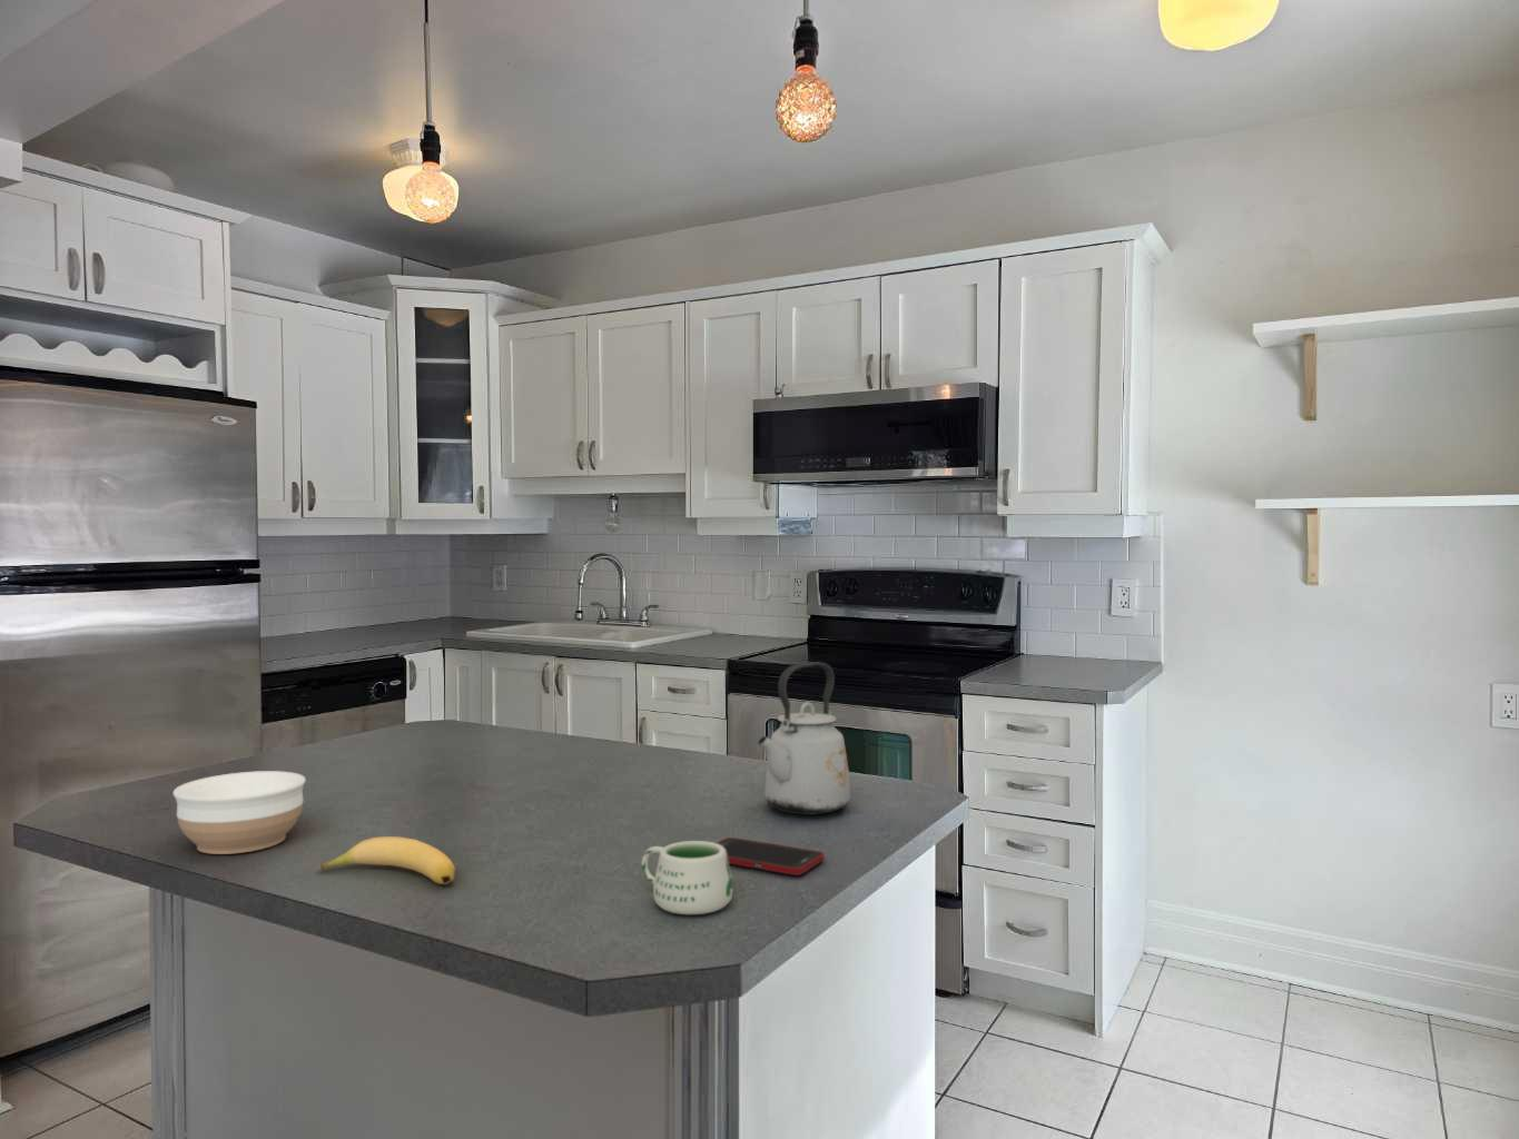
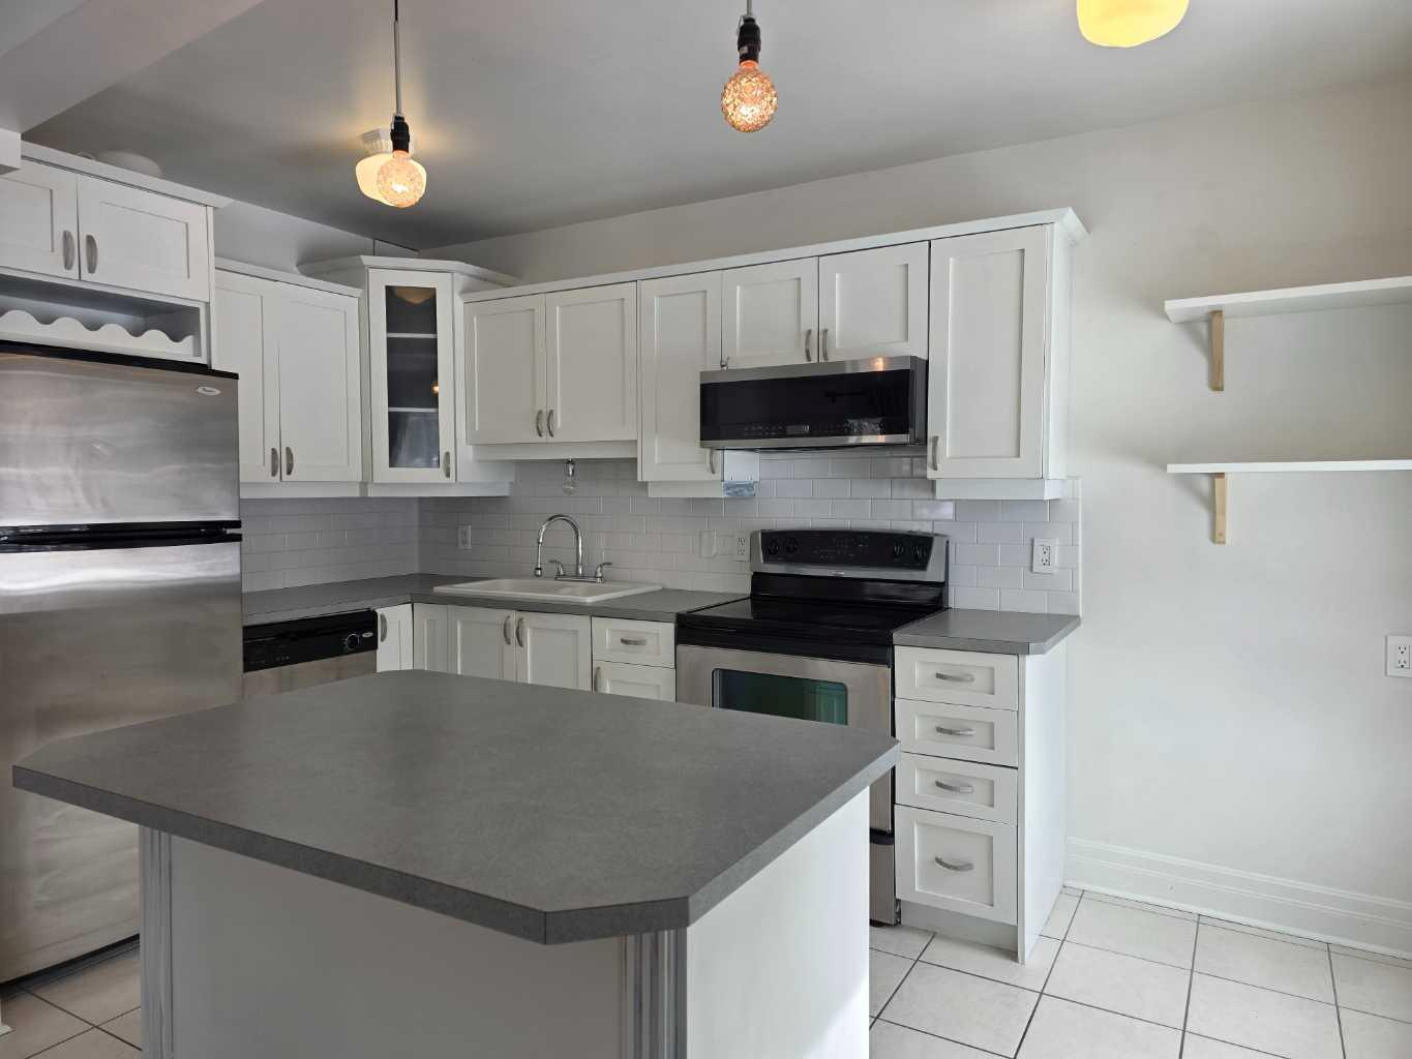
- banana (395, 859)
- kettle (797, 737)
- cell phone (761, 855)
- bowl (242, 812)
- mug (682, 873)
